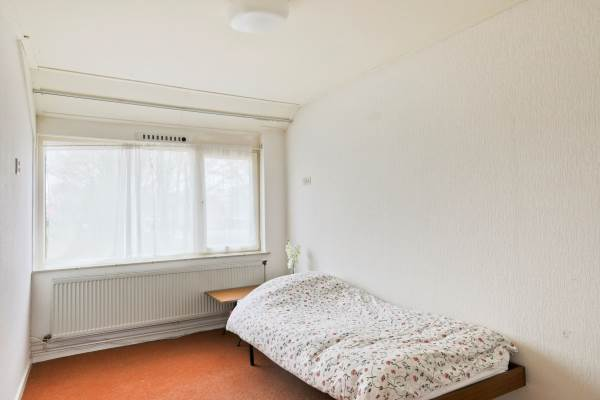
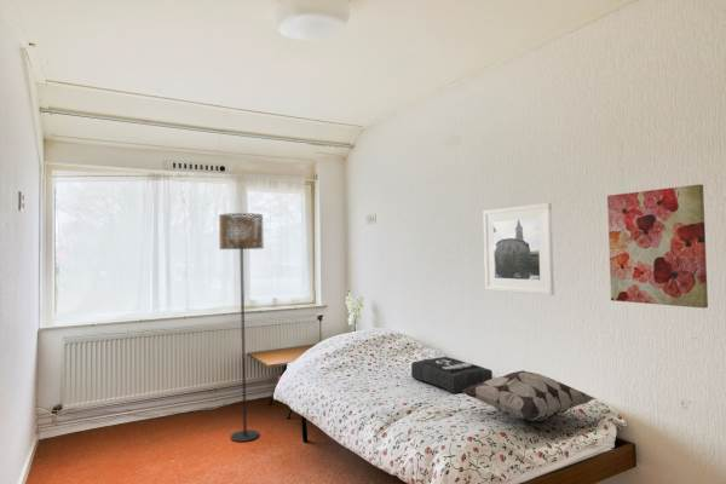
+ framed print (515, 249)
+ cushion (450, 373)
+ decorative pillow (525, 393)
+ floor lamp (242, 324)
+ wall art (653, 247)
